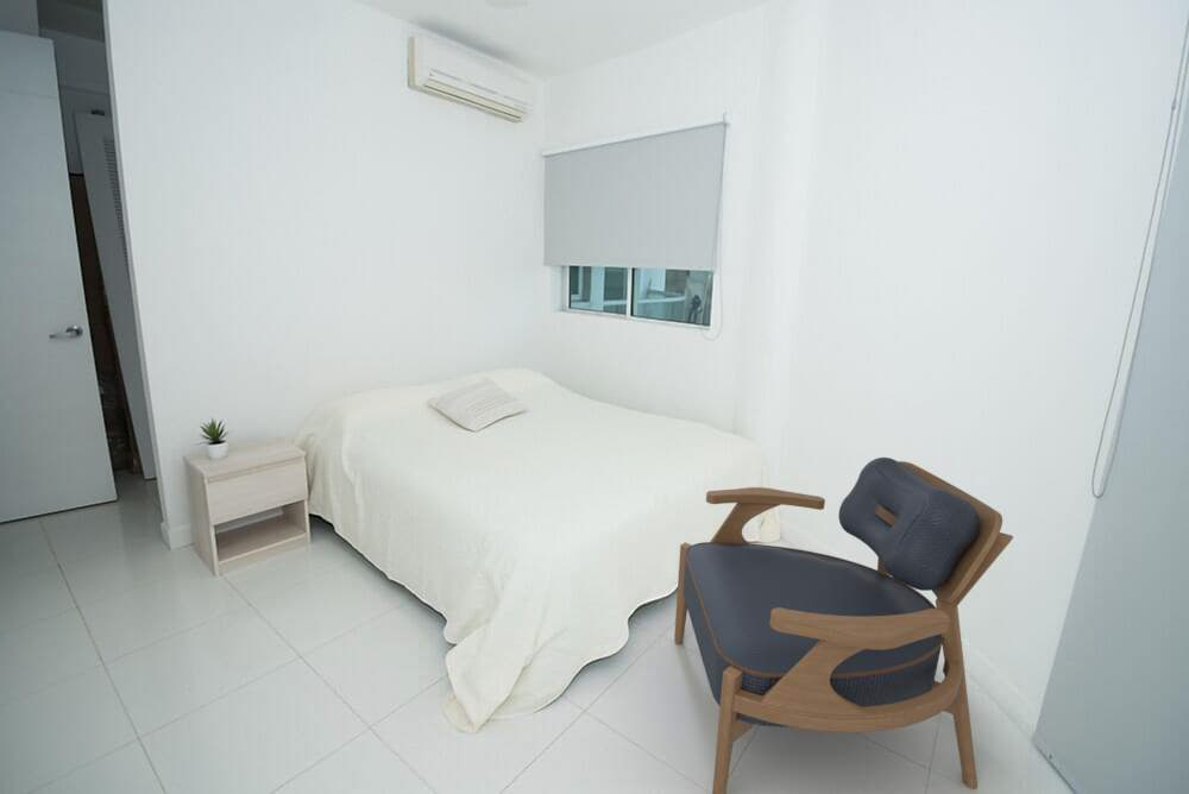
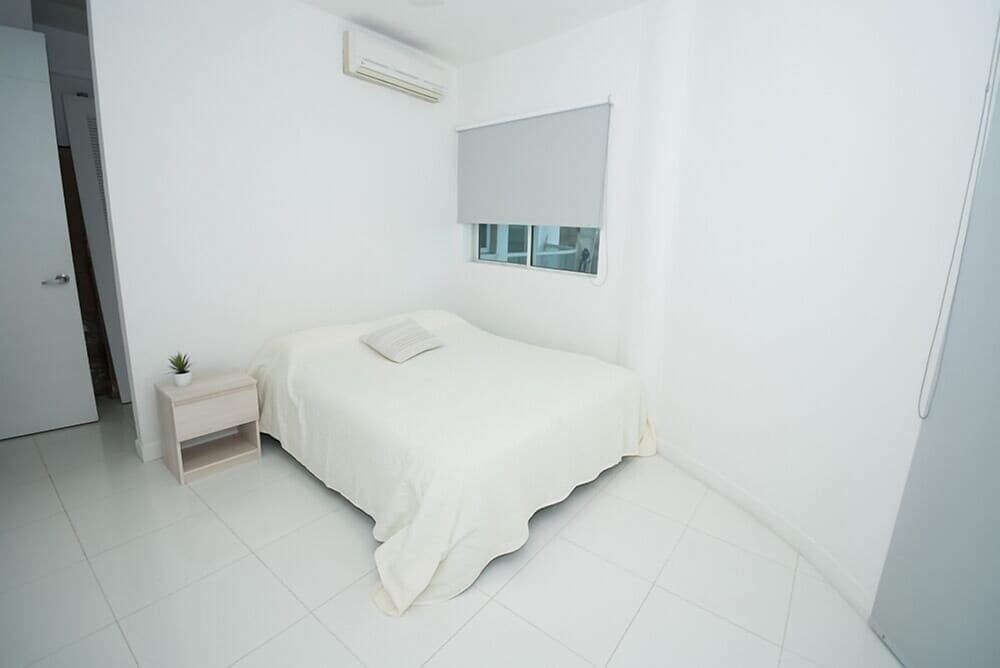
- armchair (822, 597)
